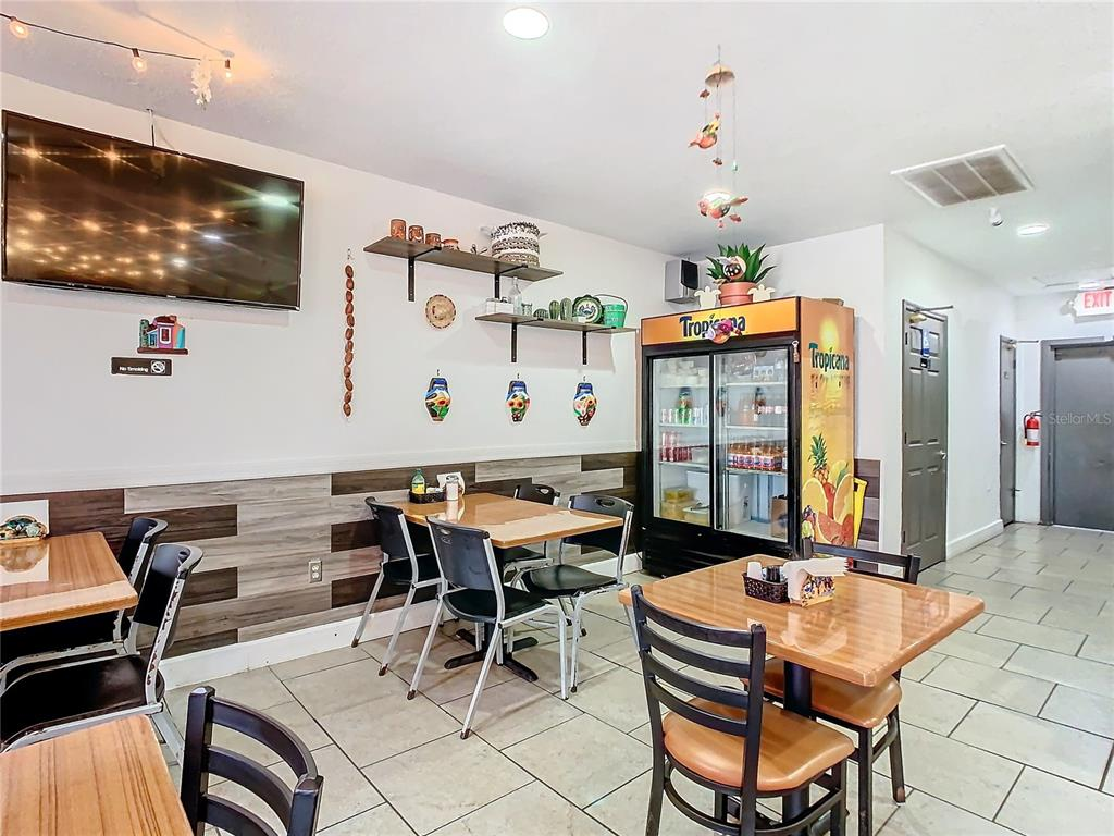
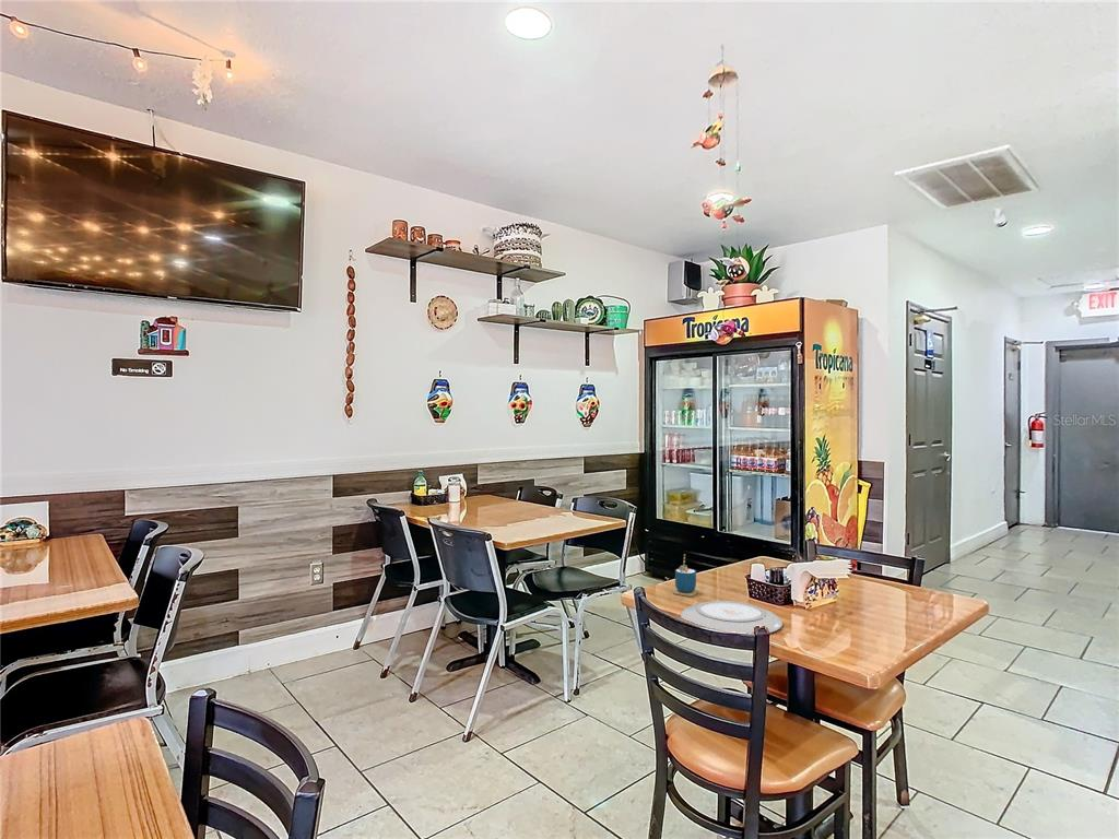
+ plate (730, 614)
+ cup (685, 574)
